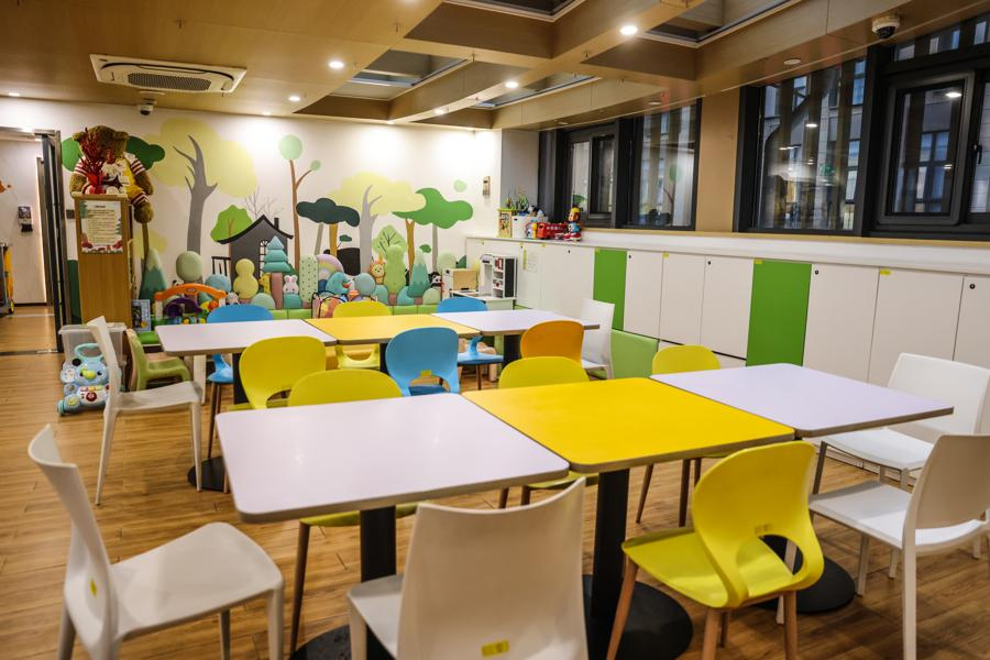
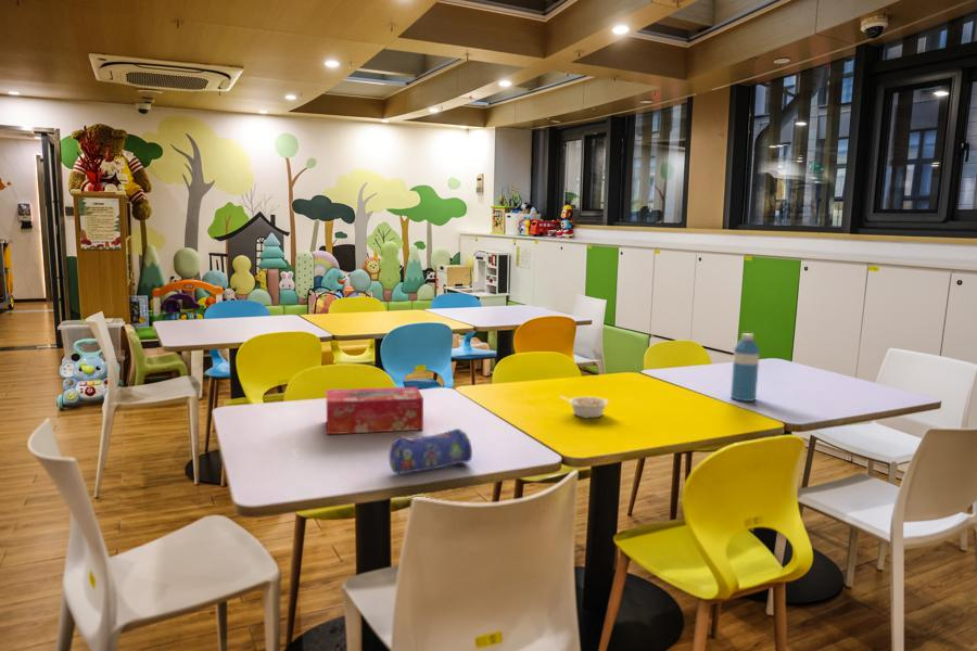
+ tissue box (373, 409)
+ pencil case (430, 449)
+ legume (586, 407)
+ water bottle (745, 366)
